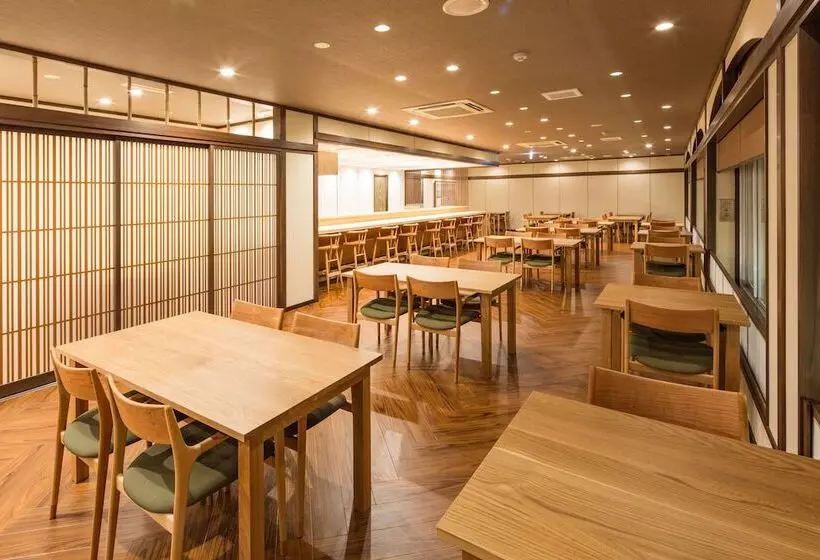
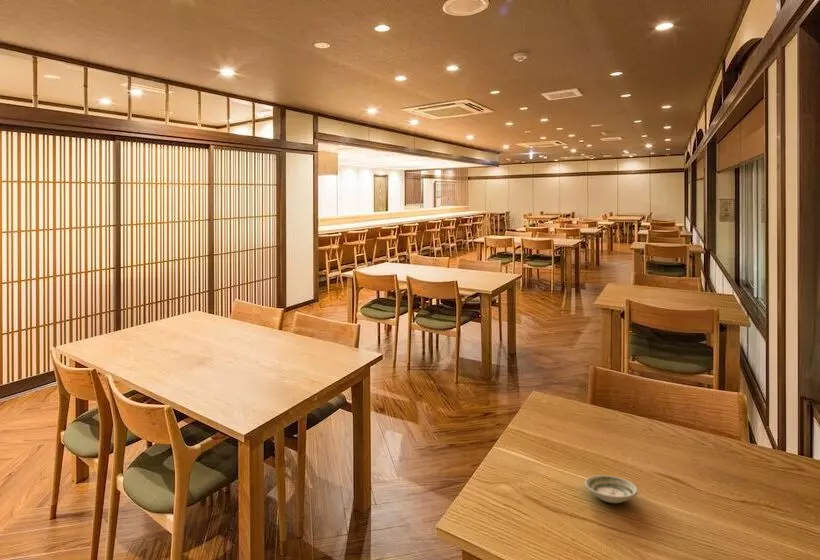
+ saucer (610, 491)
